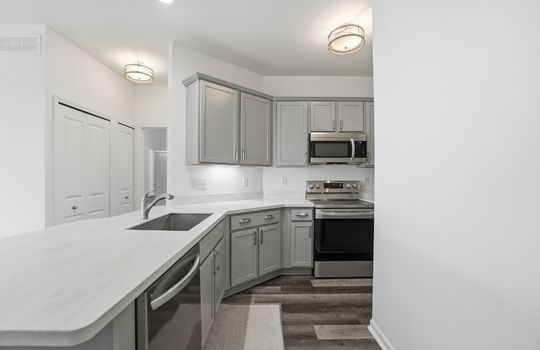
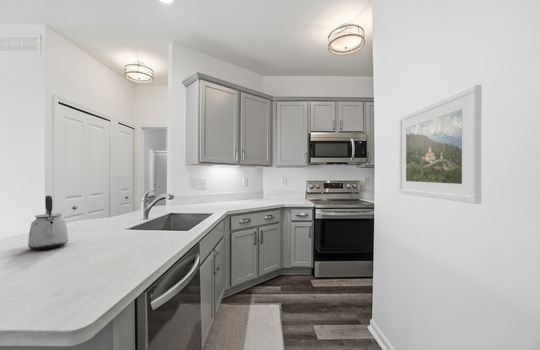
+ kettle (49, 222)
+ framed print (430, 151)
